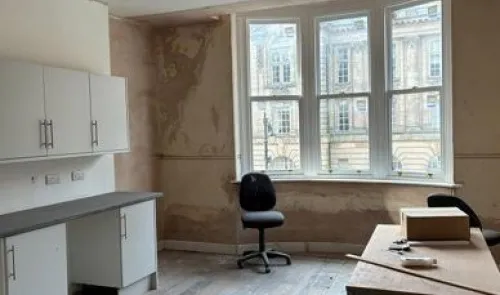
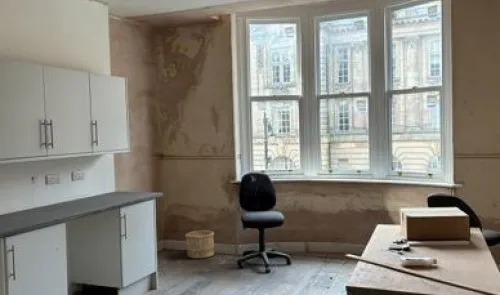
+ wooden bucket (200, 244)
